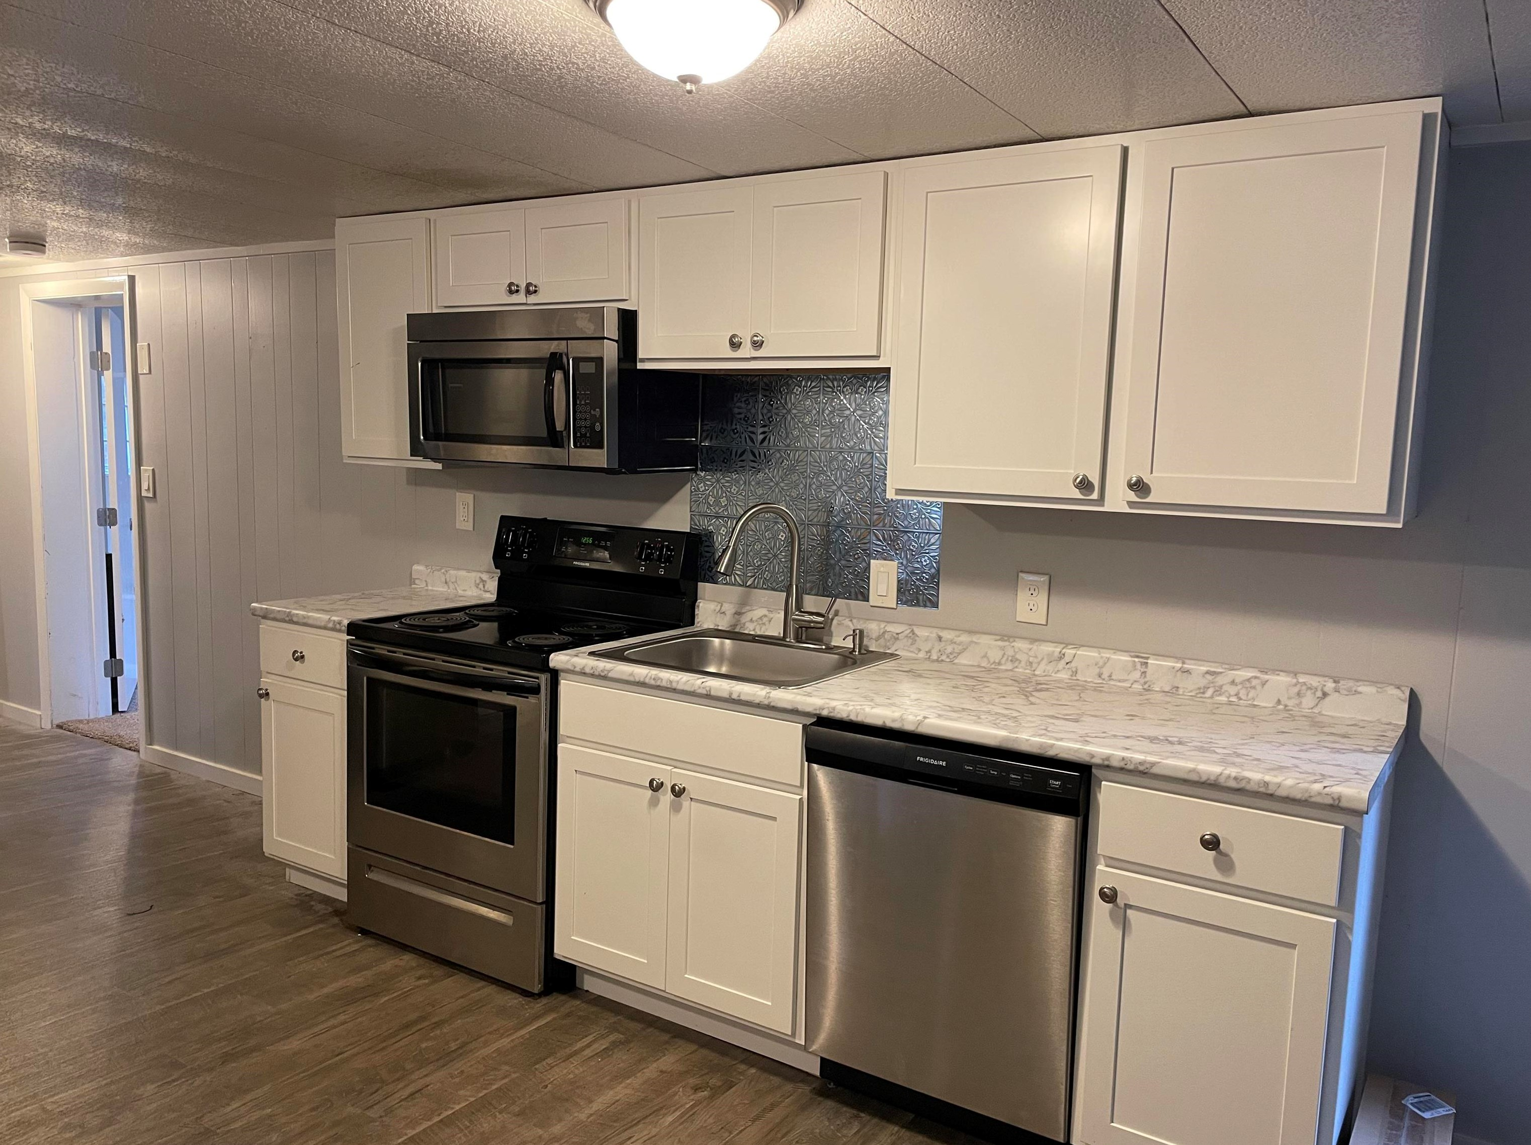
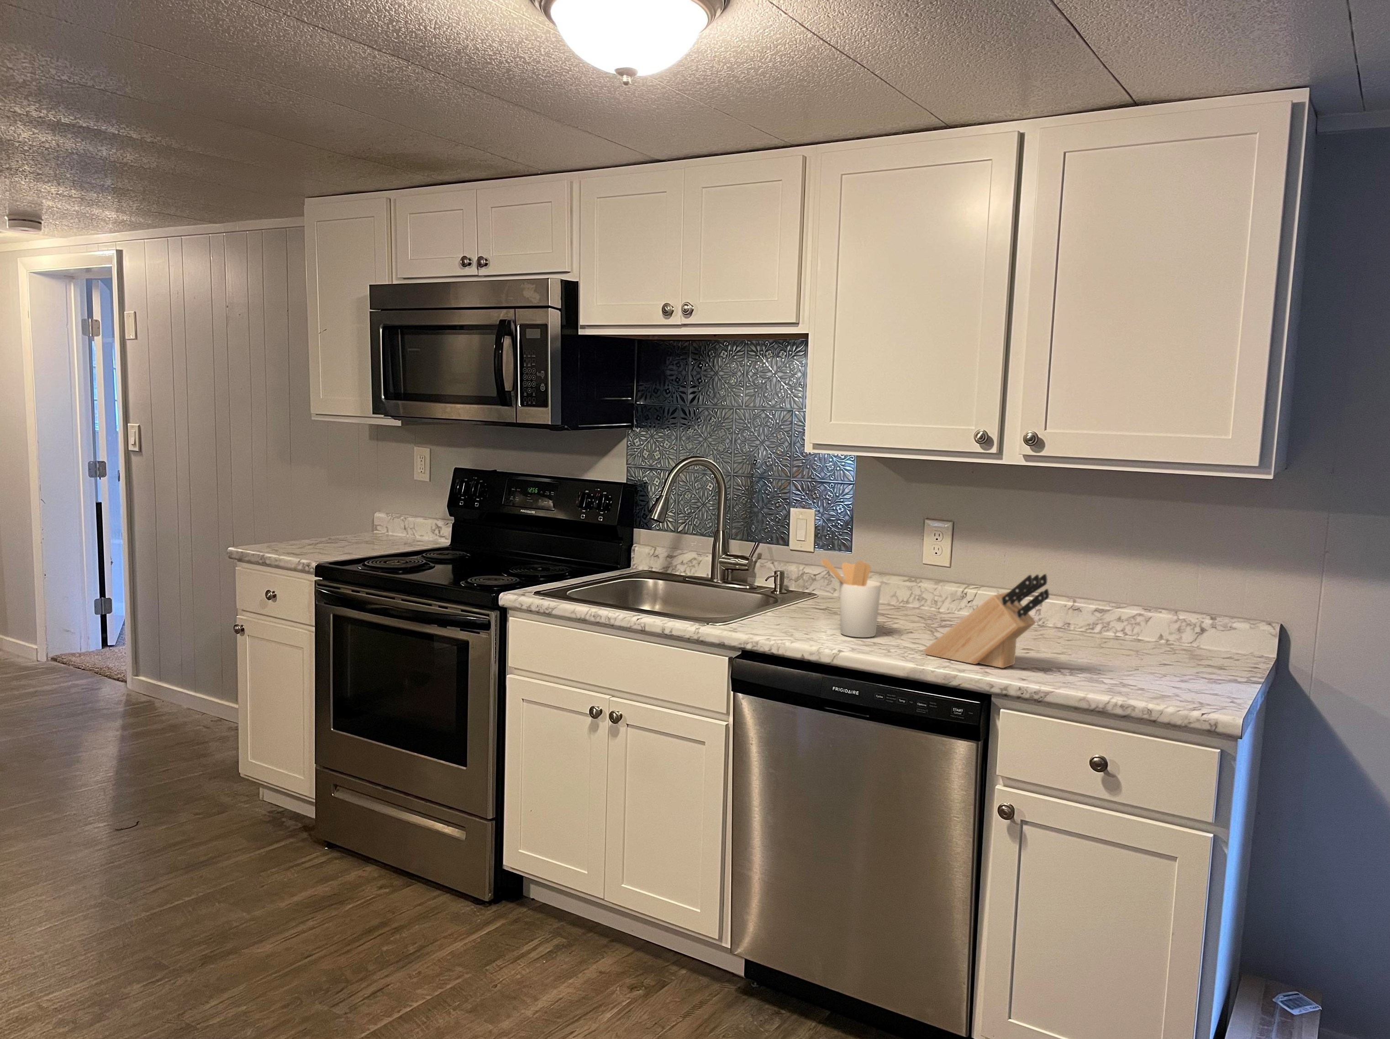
+ utensil holder (848, 595)
+ knife block (988, 614)
